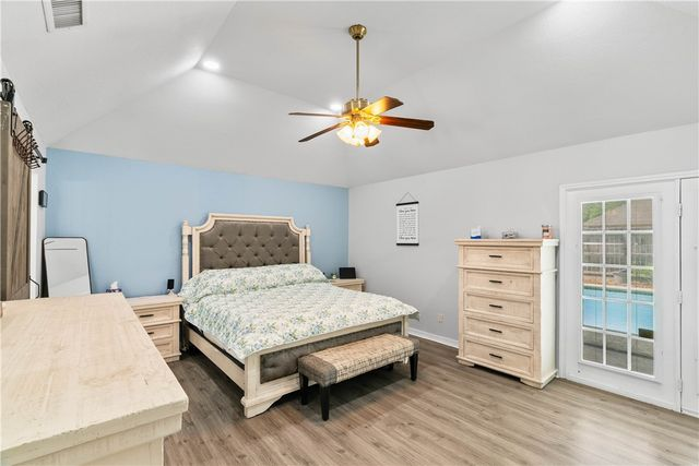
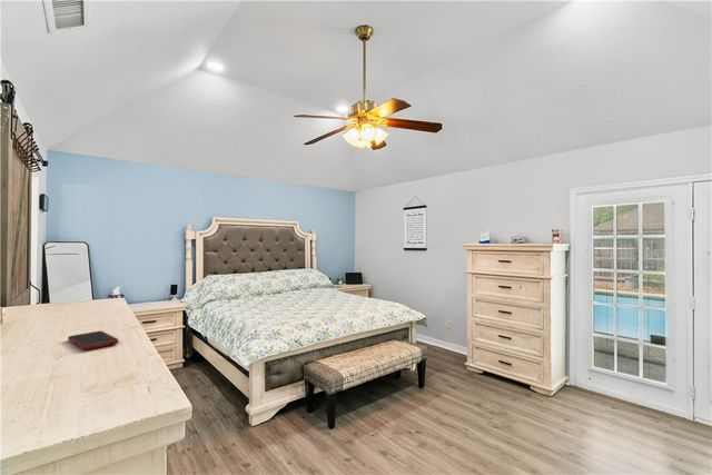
+ cell phone (92, 339)
